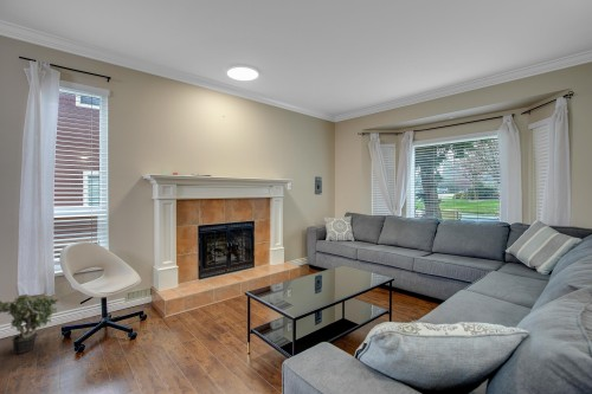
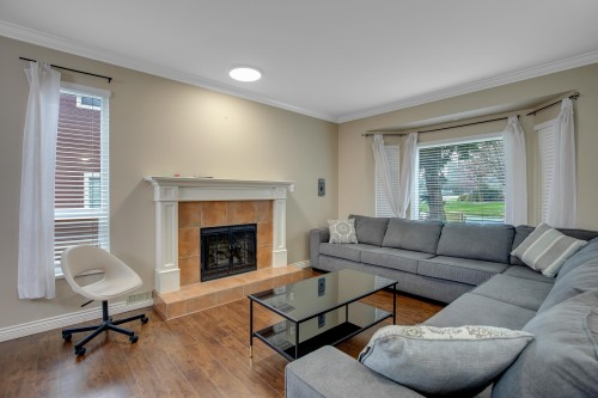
- potted plant (26, 322)
